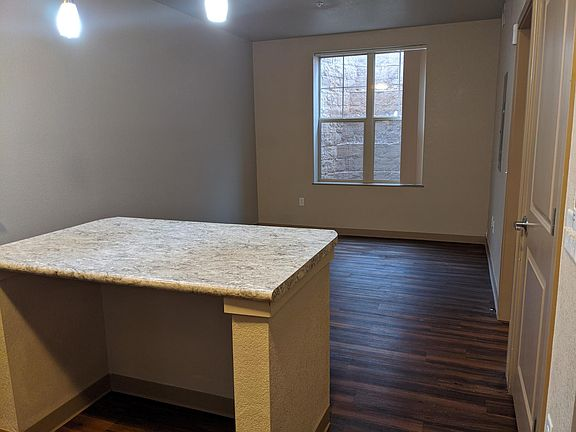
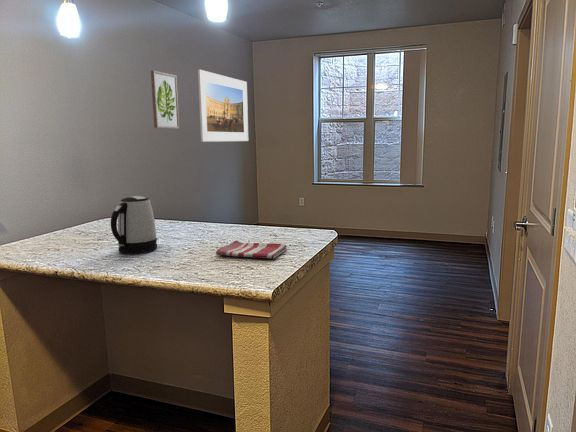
+ kettle (132, 224)
+ dish towel (252, 249)
+ wall art (165, 101)
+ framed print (225, 109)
